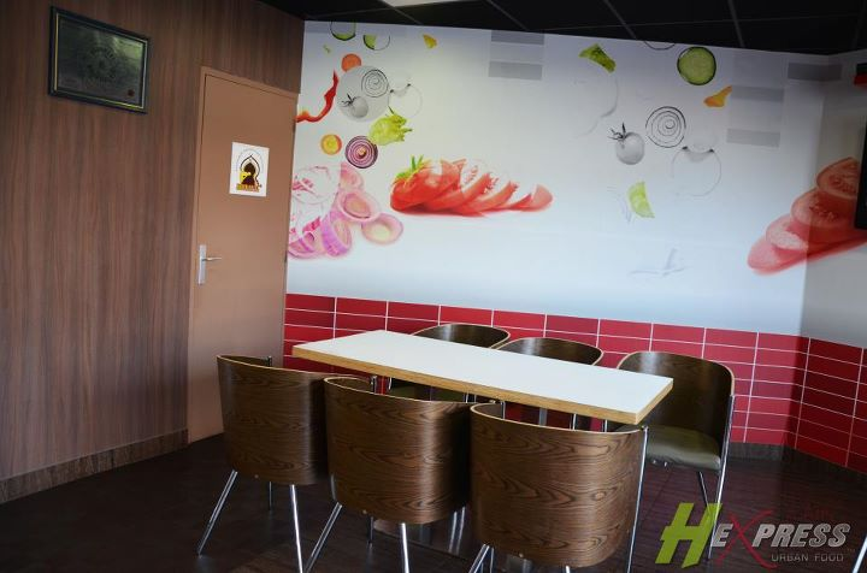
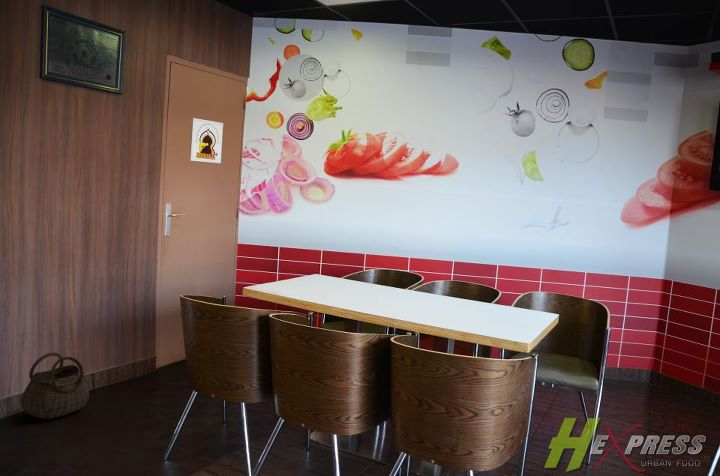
+ basket (56, 383)
